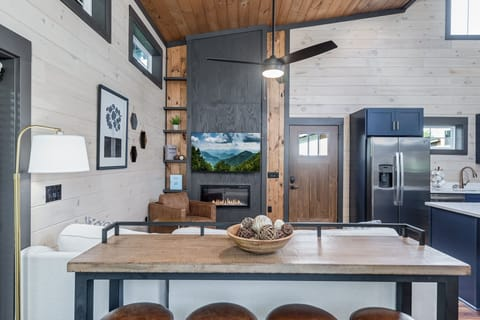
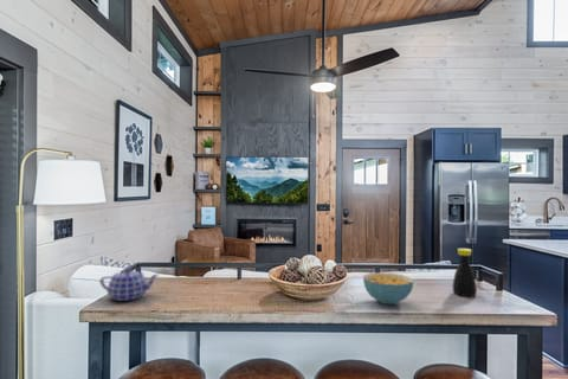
+ teapot (129, 282)
+ bottle (464, 271)
+ cereal bowl (387, 290)
